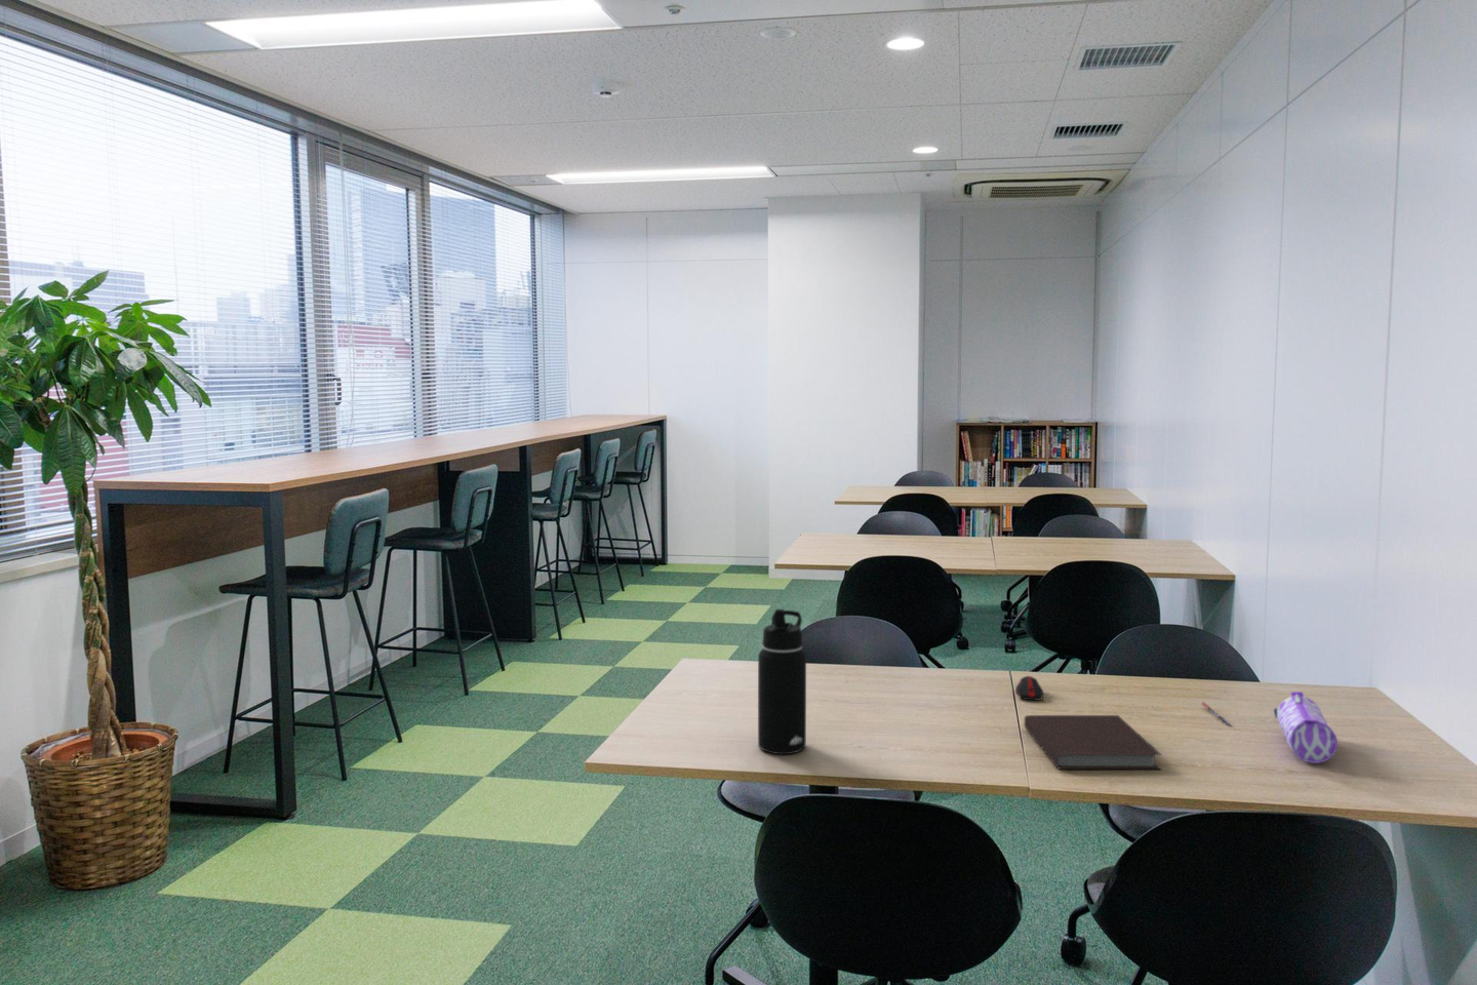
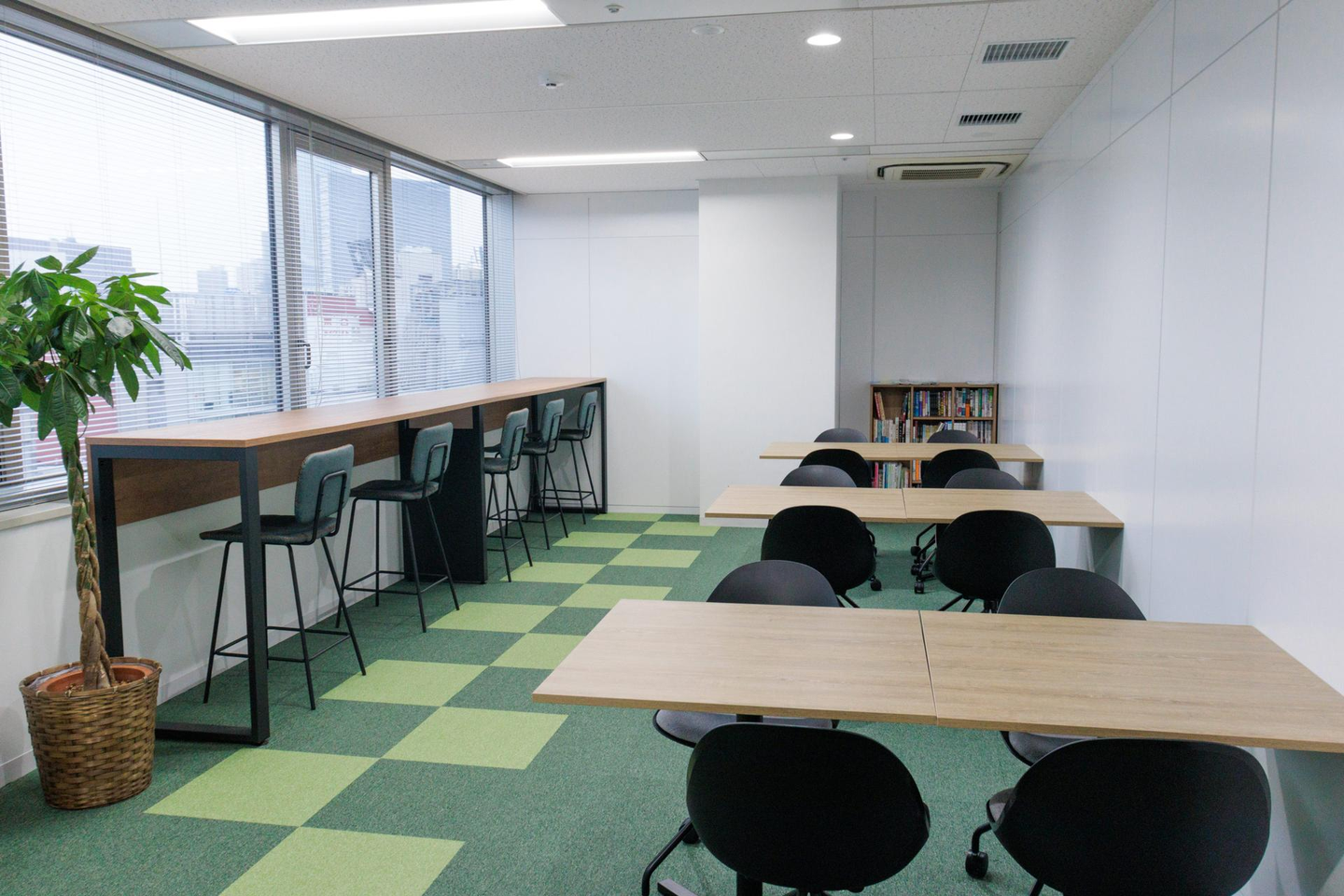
- pen (1215, 713)
- computer mouse (1029, 686)
- water bottle (782, 675)
- notebook (1088, 741)
- pencil case (1306, 726)
